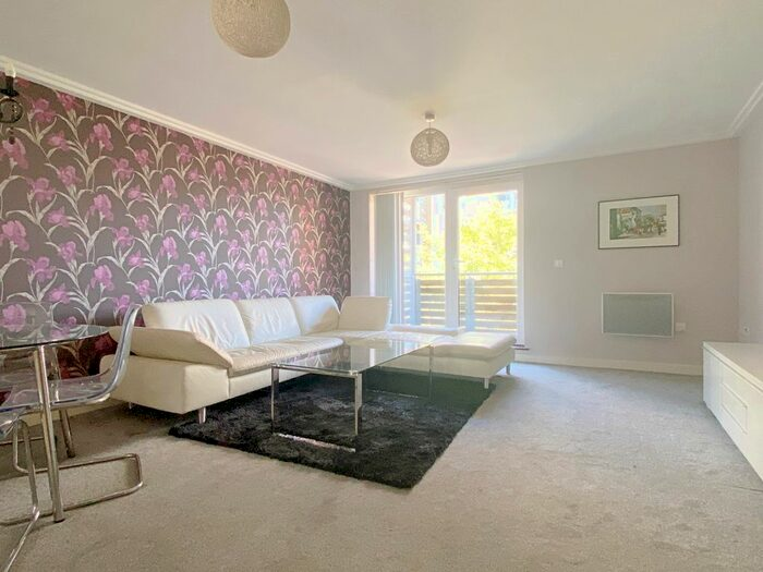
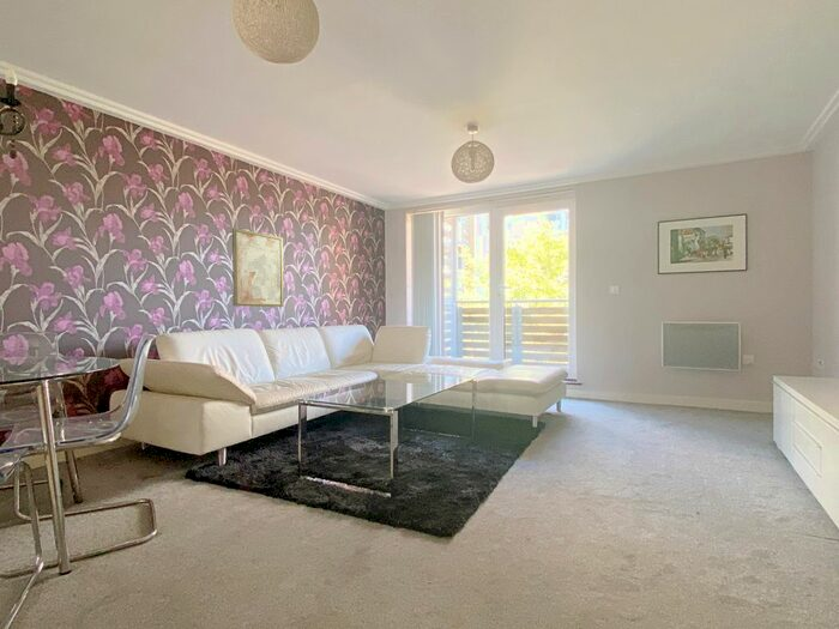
+ wall art (259, 270)
